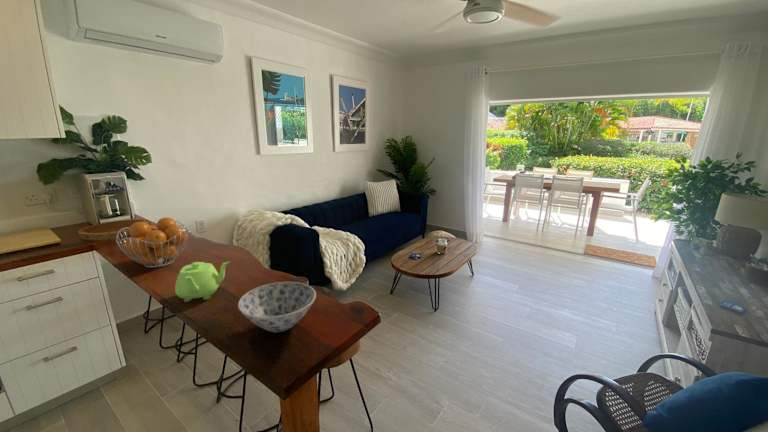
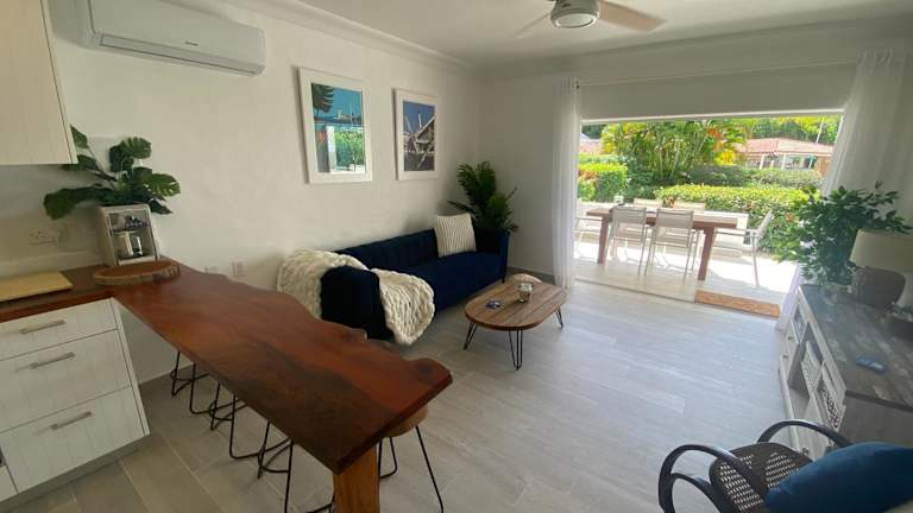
- teapot (203, 280)
- fruit basket (156, 241)
- bowl (279, 312)
